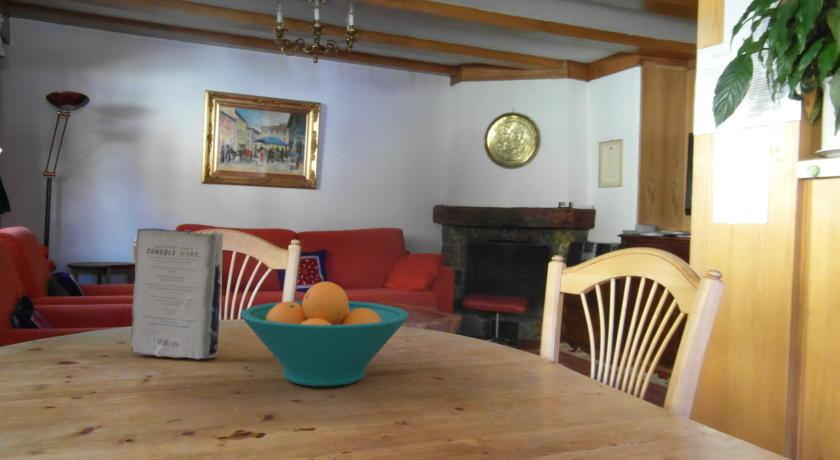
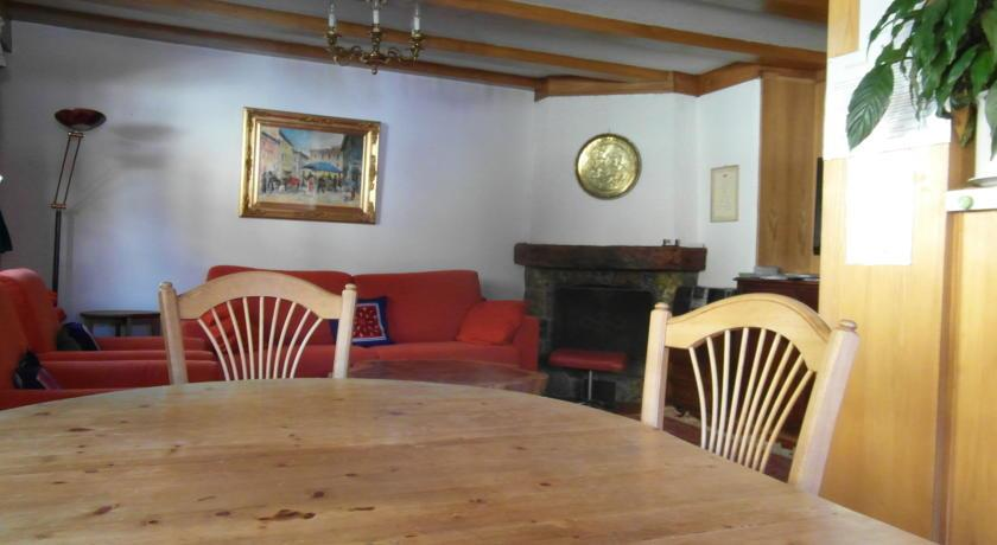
- fruit bowl (325, 329)
- book (178, 292)
